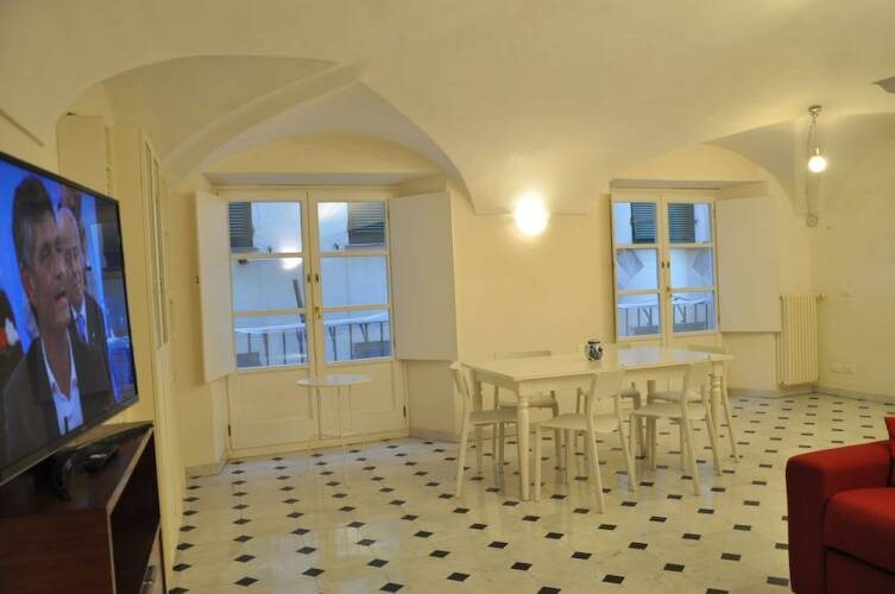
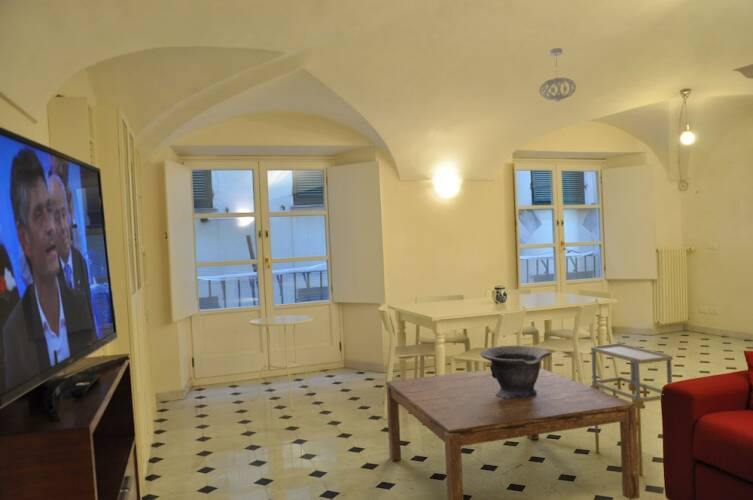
+ pendant light (557, 77)
+ shelving unit (632, 402)
+ coffee table (499, 433)
+ decorative bowl (514, 371)
